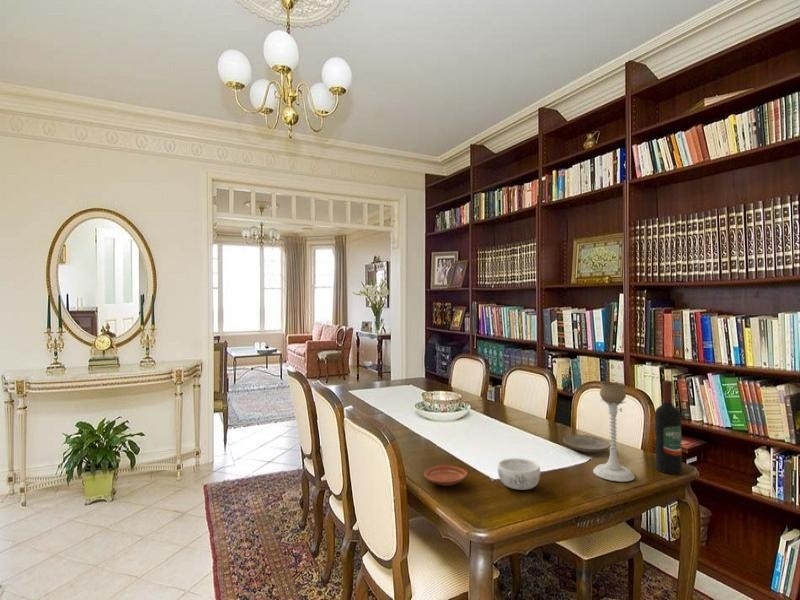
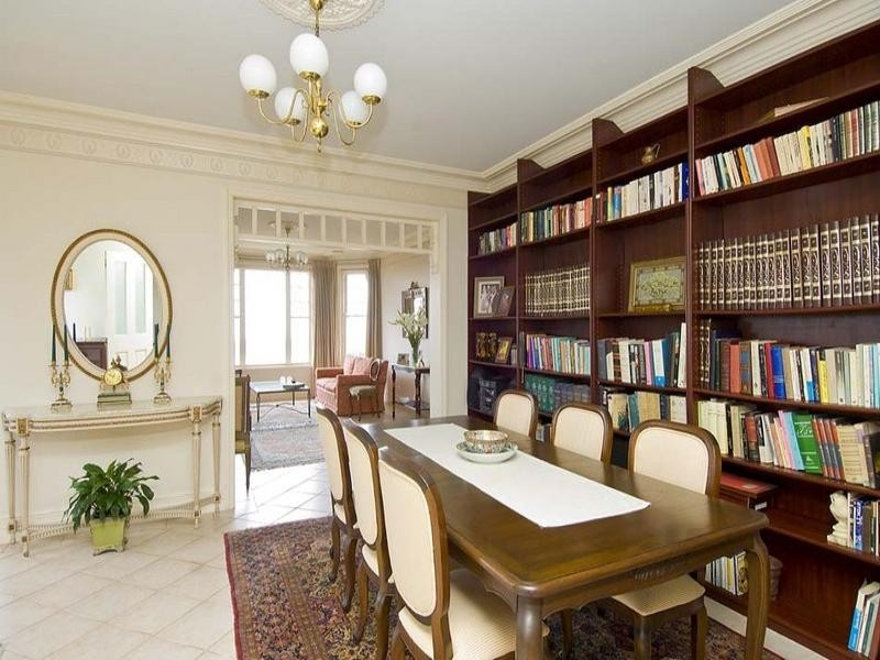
- plate (586, 444)
- decorative bowl (516, 473)
- wine bottle (667, 425)
- candle holder (613, 428)
- plate (445, 477)
